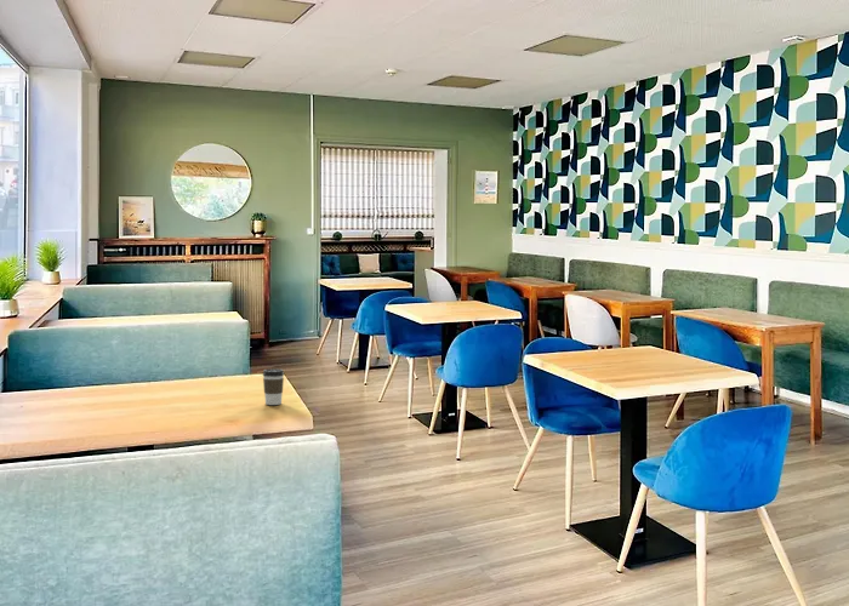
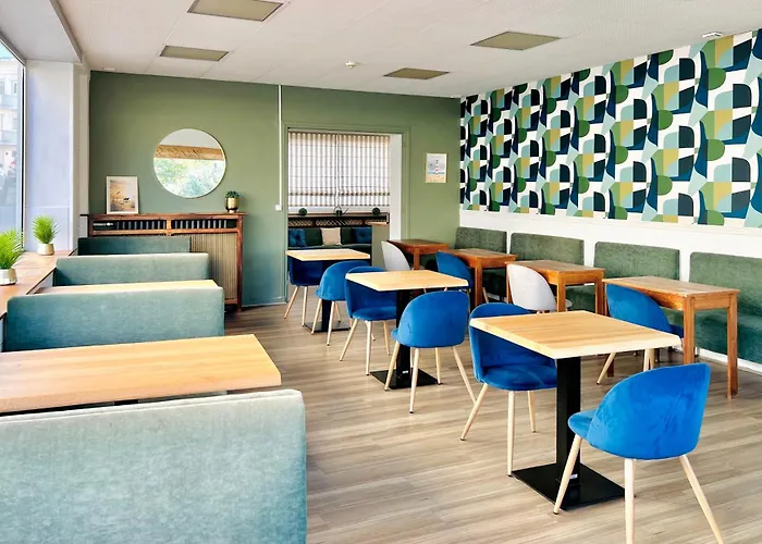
- coffee cup (273, 387)
